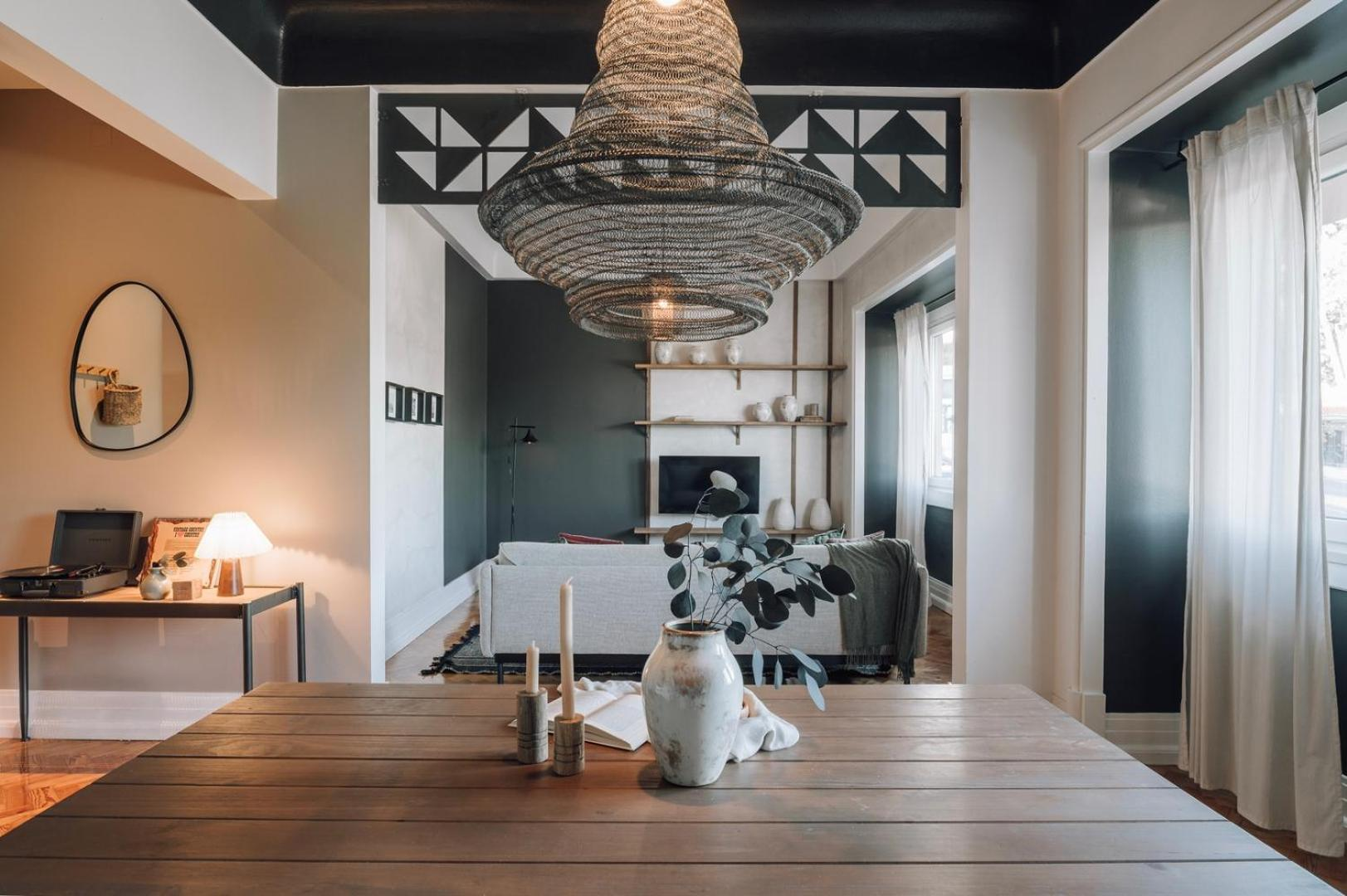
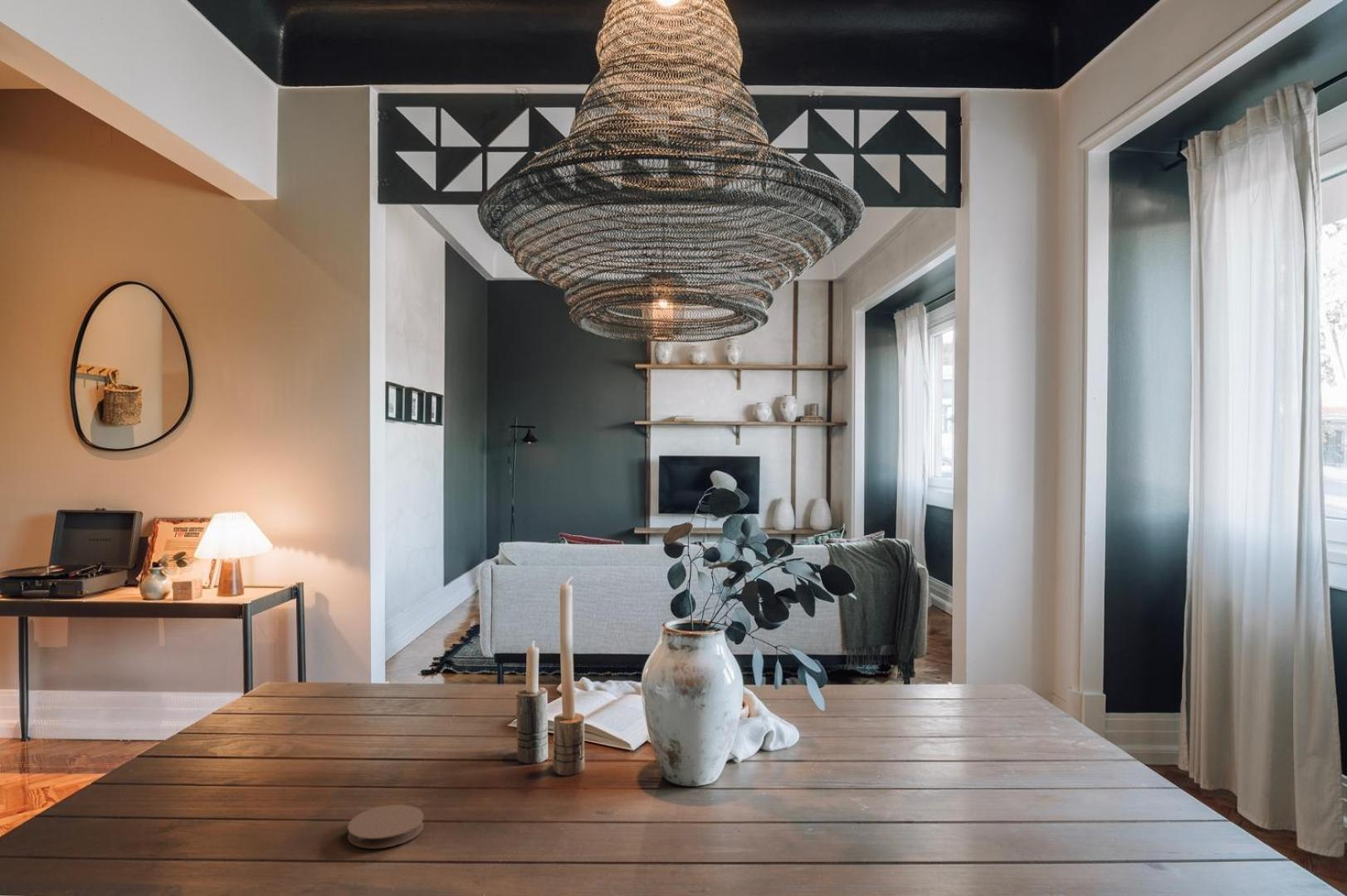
+ coaster (386, 825)
